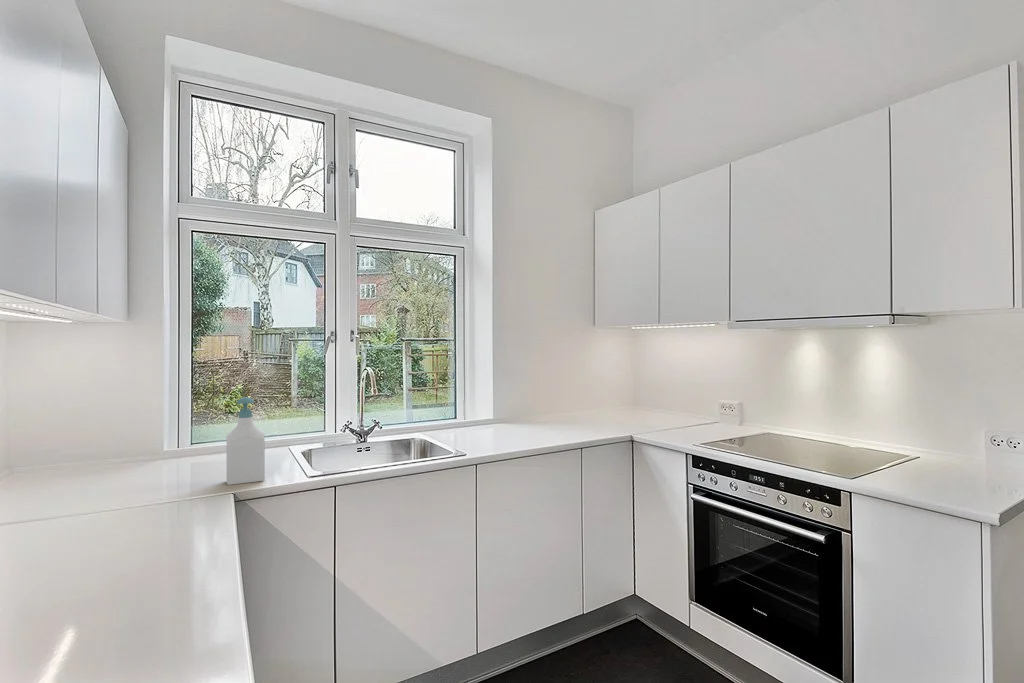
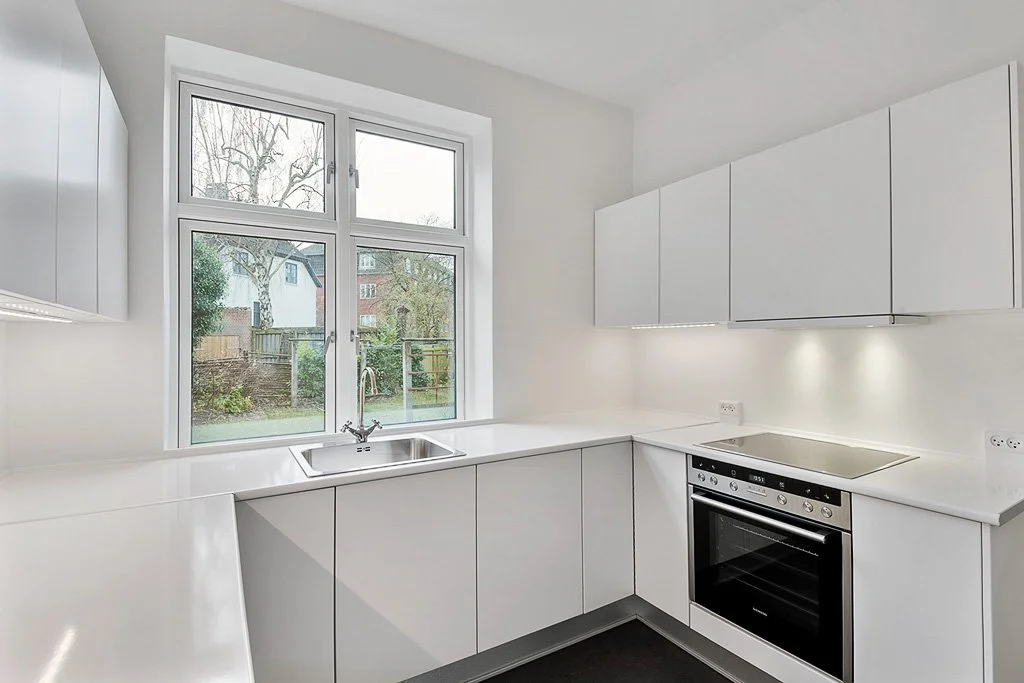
- soap bottle (245, 438)
